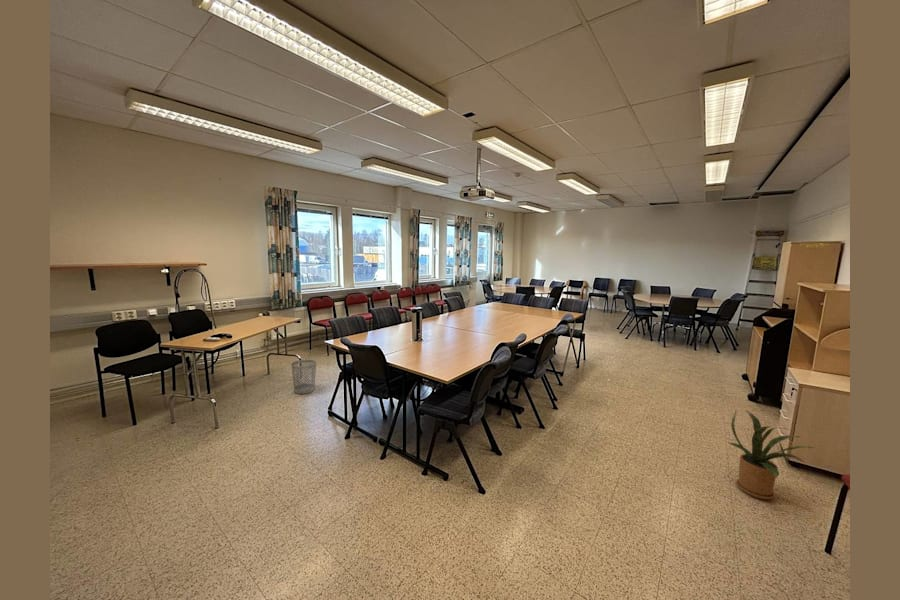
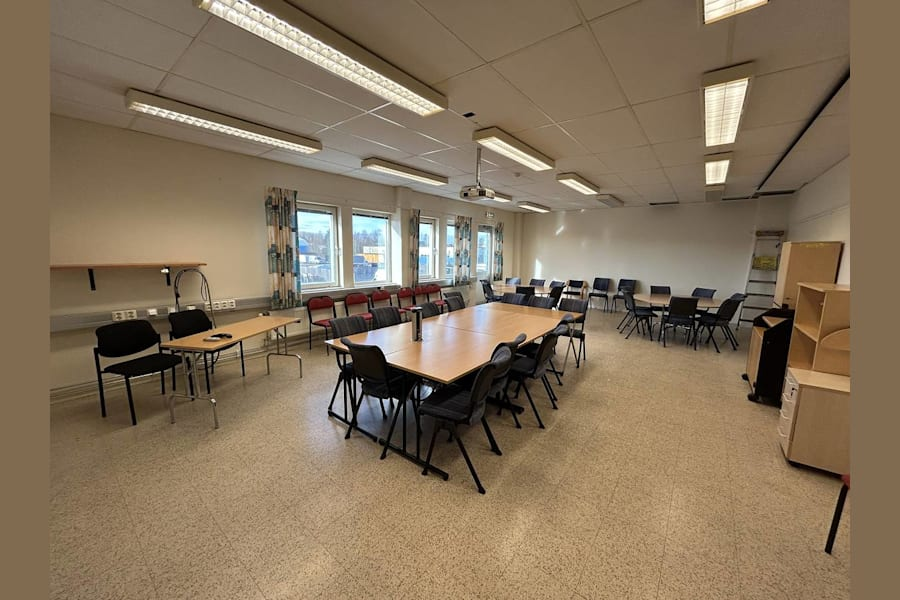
- house plant (766, 454)
- wastebasket (304, 376)
